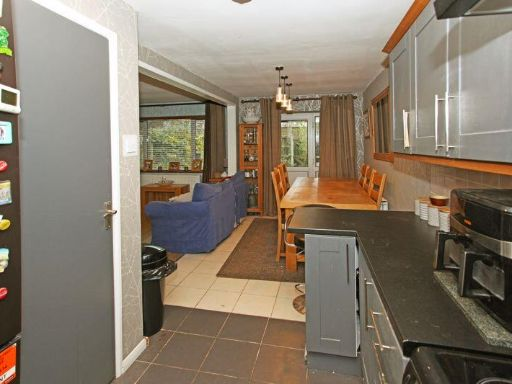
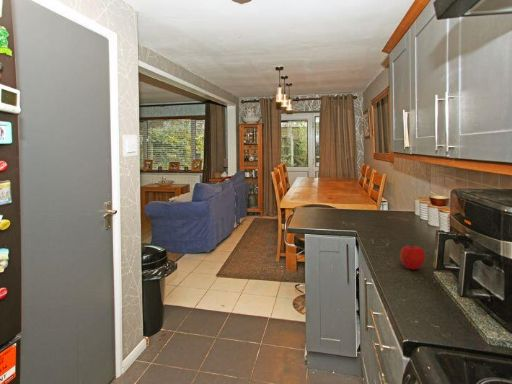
+ fruit (412, 256)
